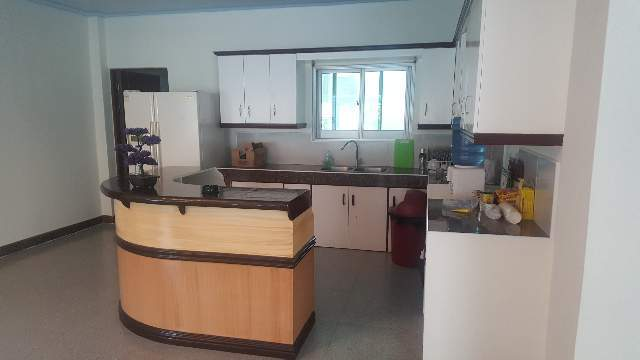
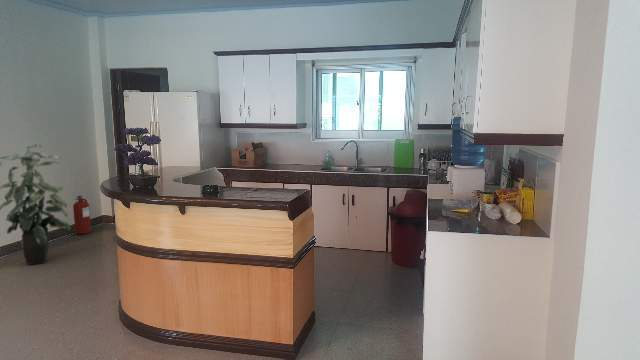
+ indoor plant (36, 205)
+ fire extinguisher (82, 213)
